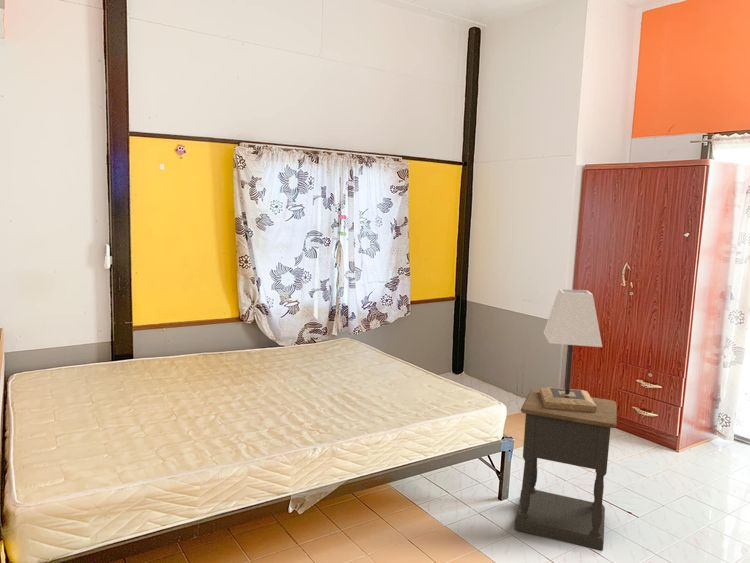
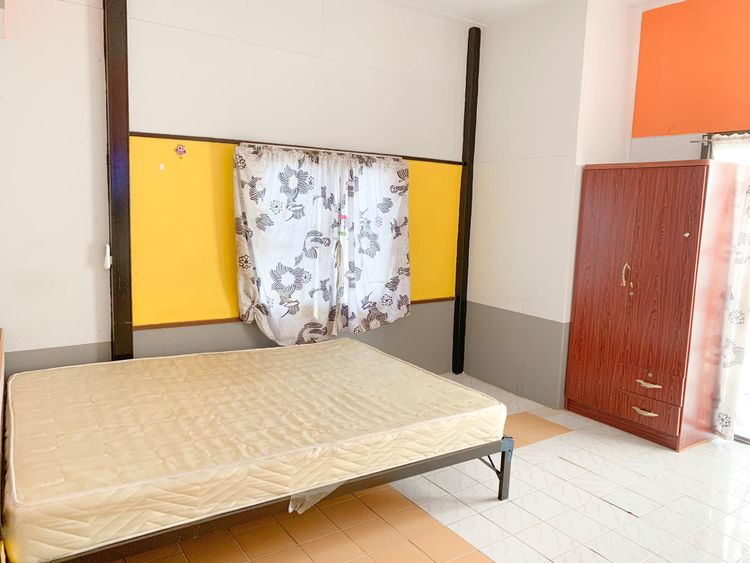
- lamp (570, 346)
- nightstand (565, 463)
